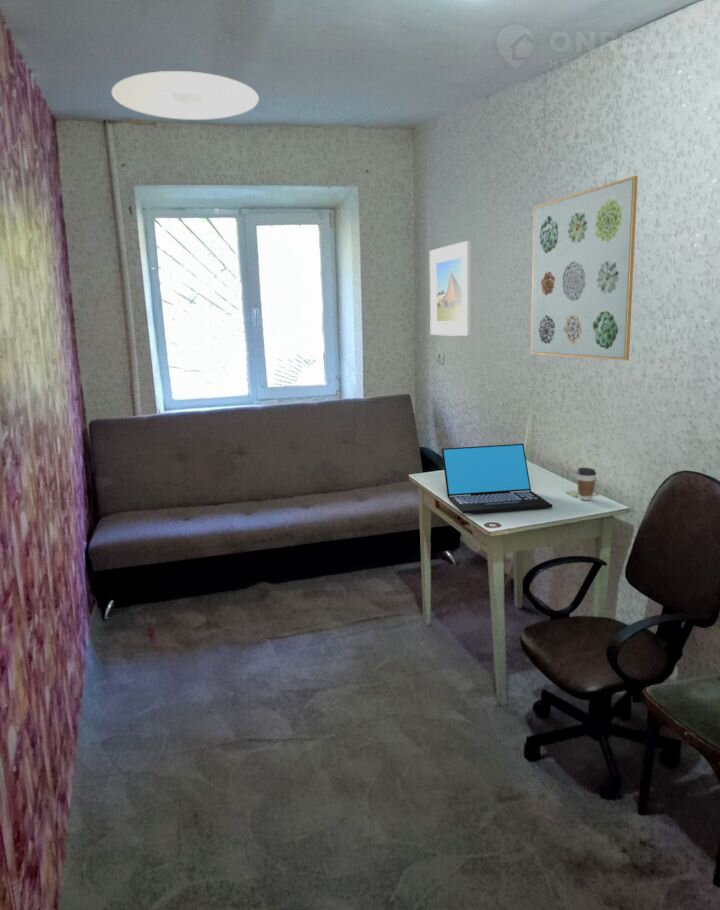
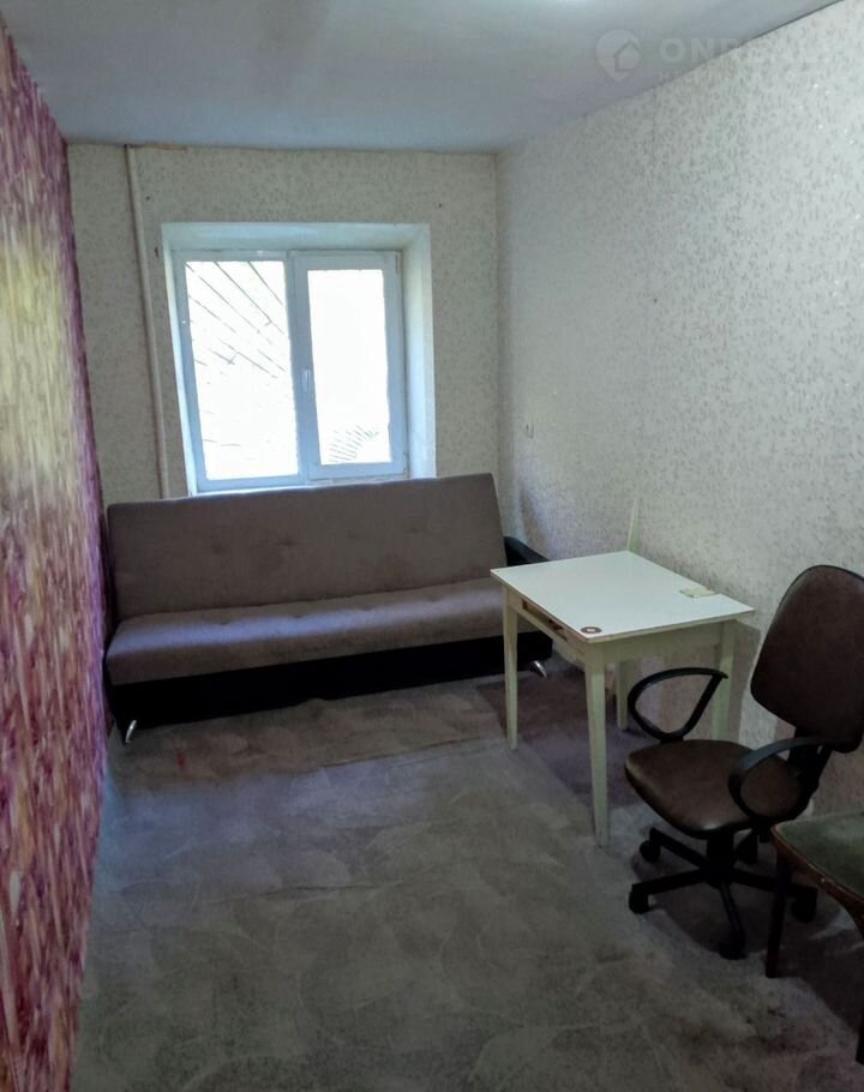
- coffee cup (586, 484)
- ceiling light (186, 90)
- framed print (449, 291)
- laptop (494, 476)
- wall art (576, 276)
